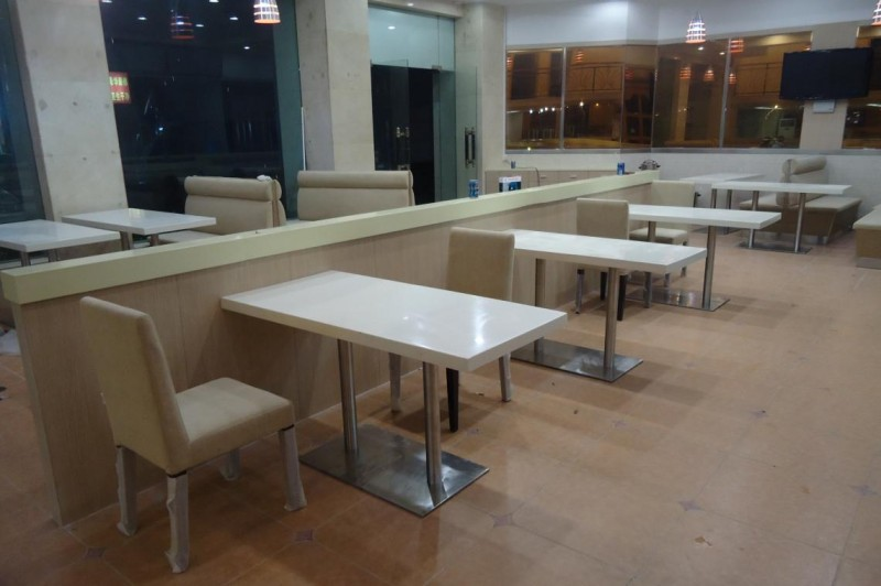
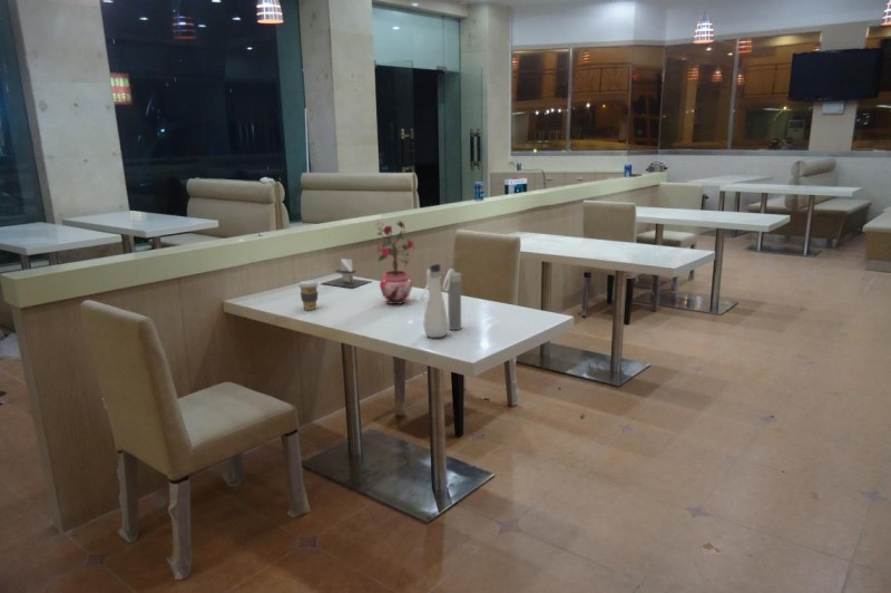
+ coffee cup (309, 294)
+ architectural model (345, 271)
+ potted plant (395, 261)
+ water bottle (440, 299)
